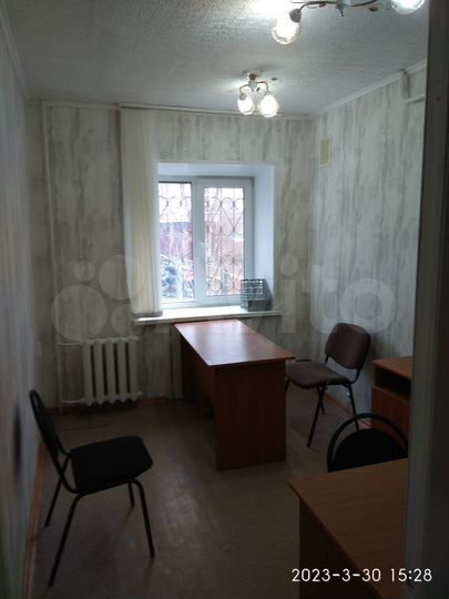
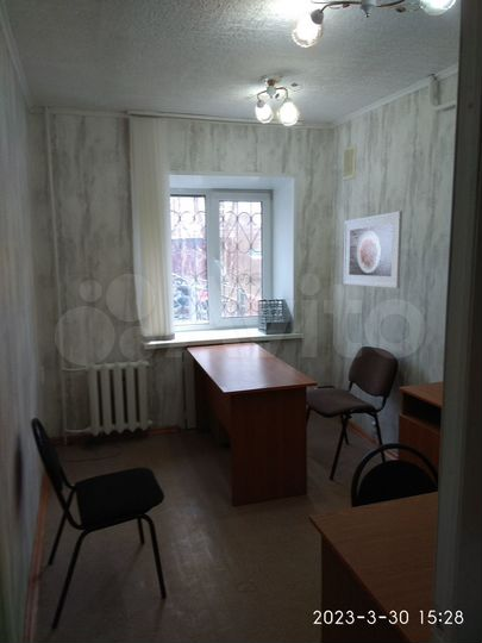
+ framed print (369, 251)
